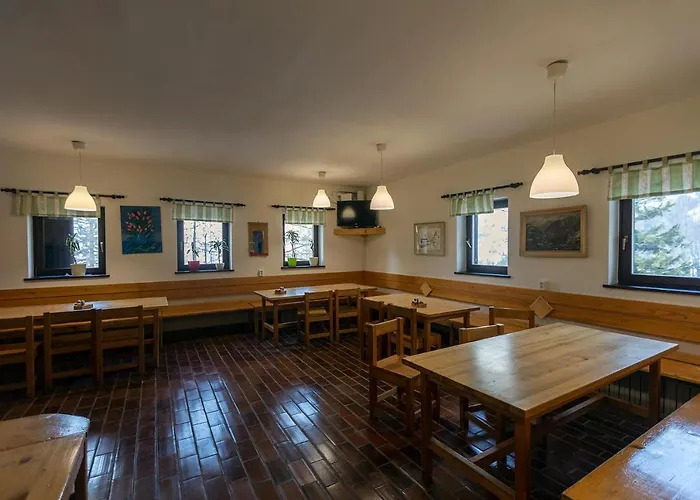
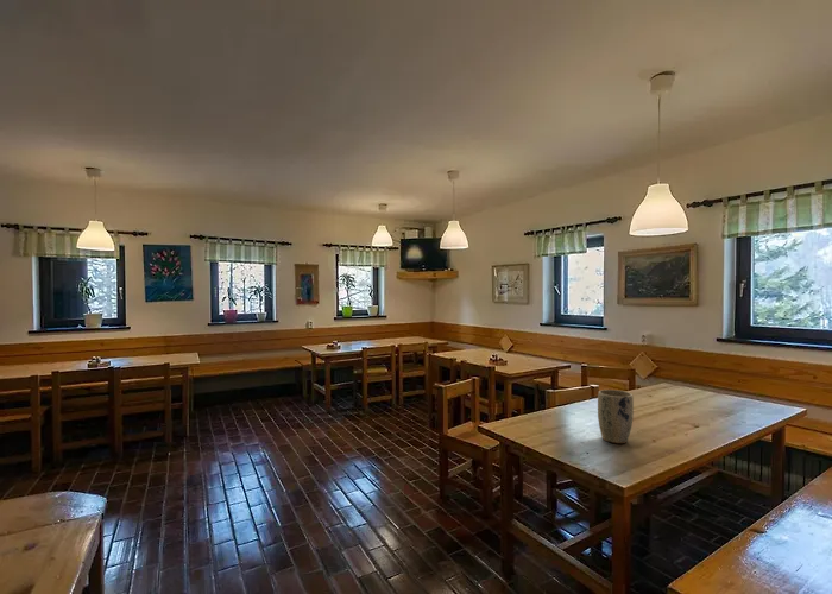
+ plant pot (614, 416)
